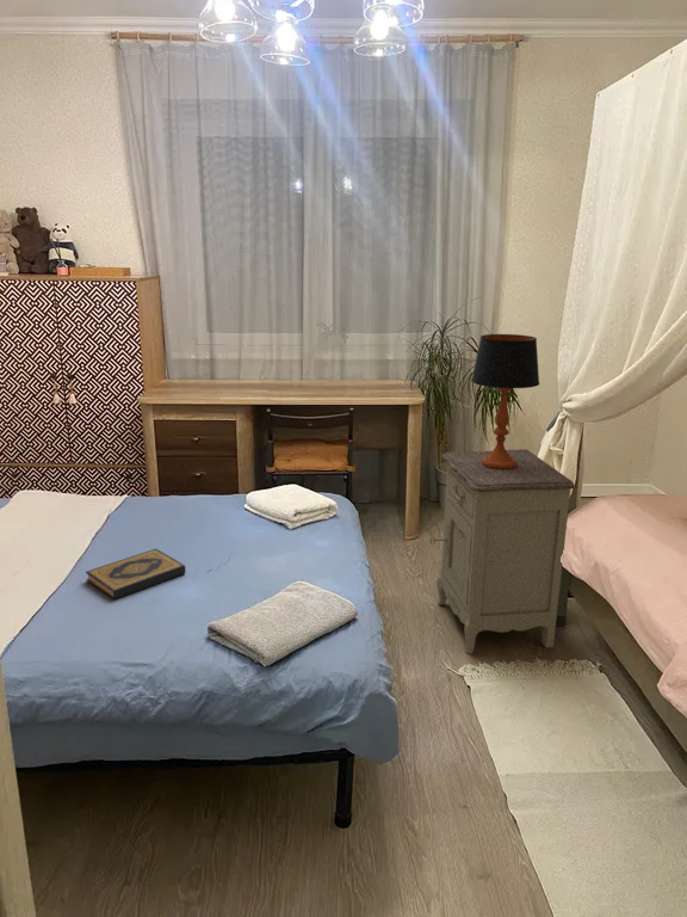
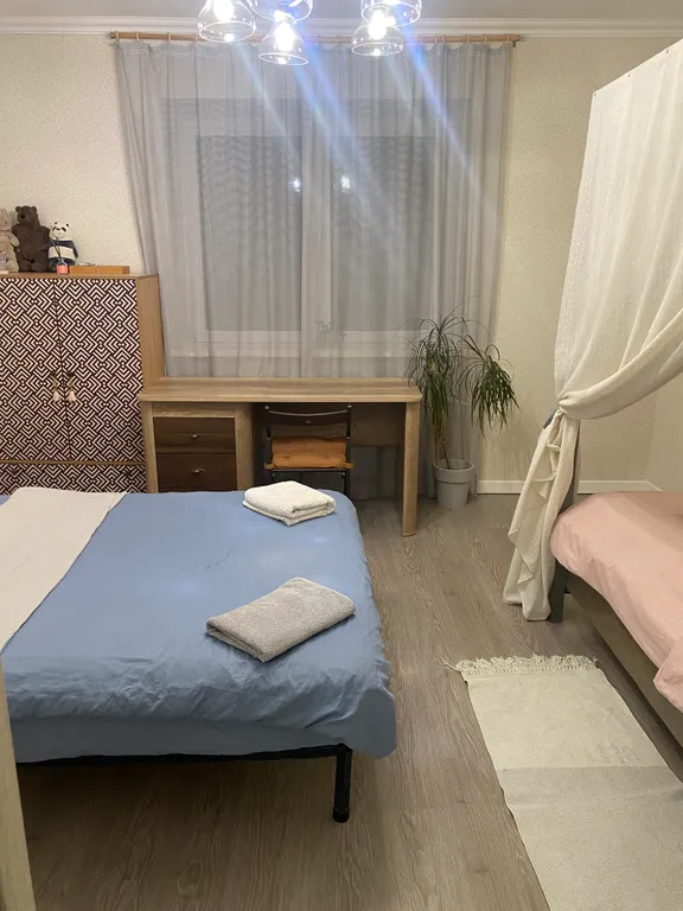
- table lamp (503, 401)
- hardback book (136, 572)
- nightstand (490, 548)
